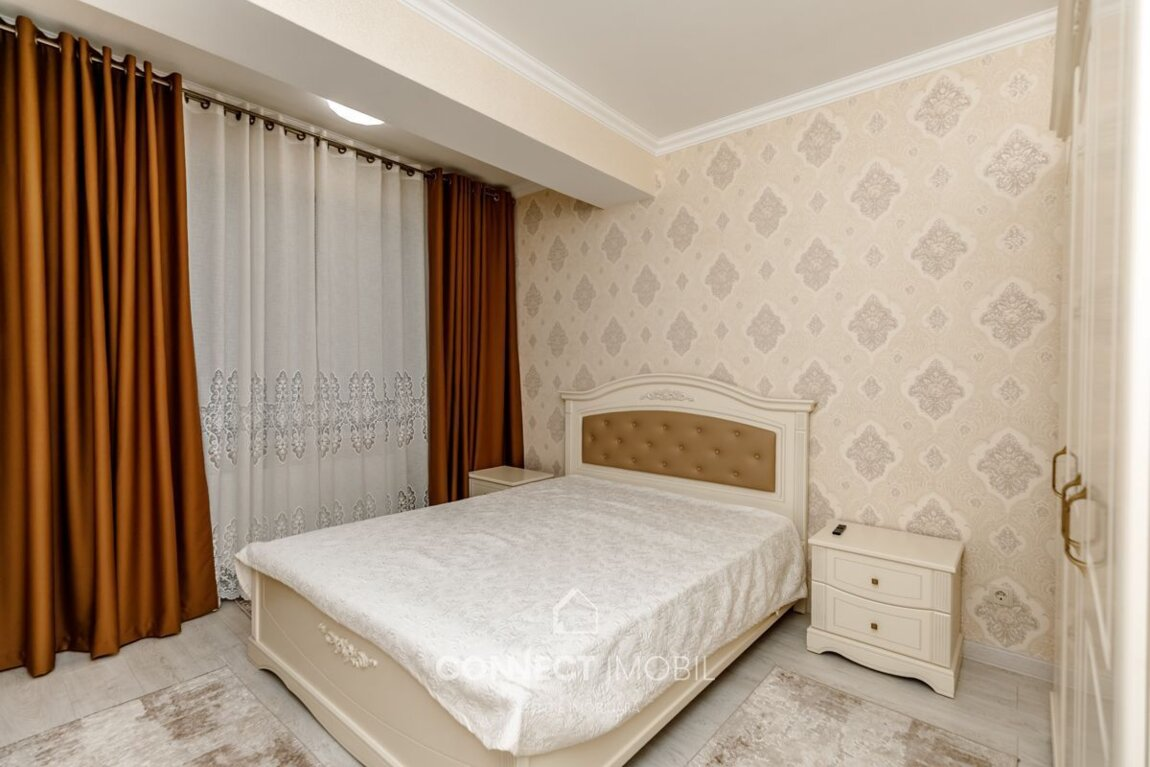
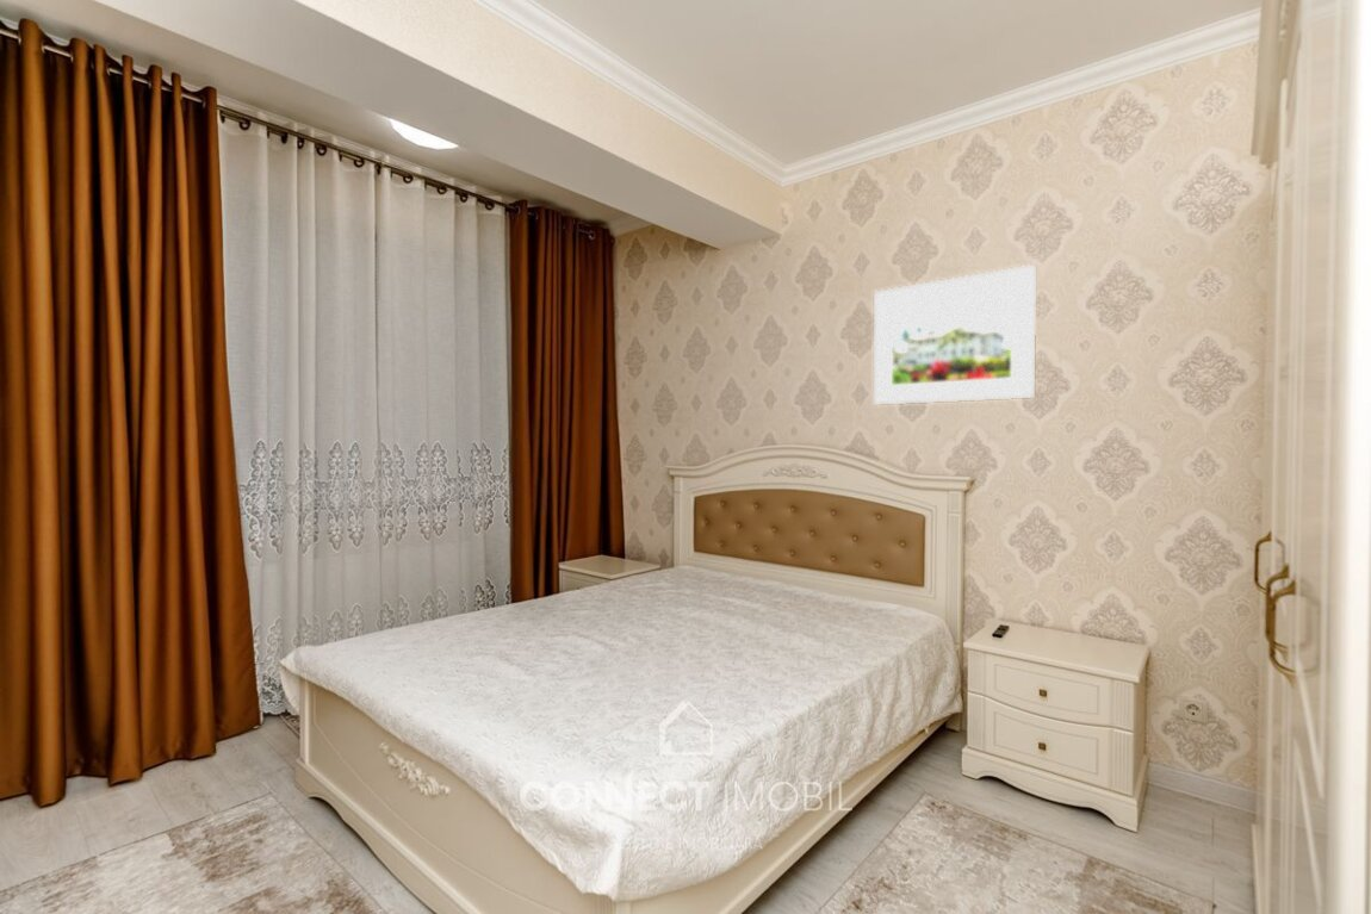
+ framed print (948, 340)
